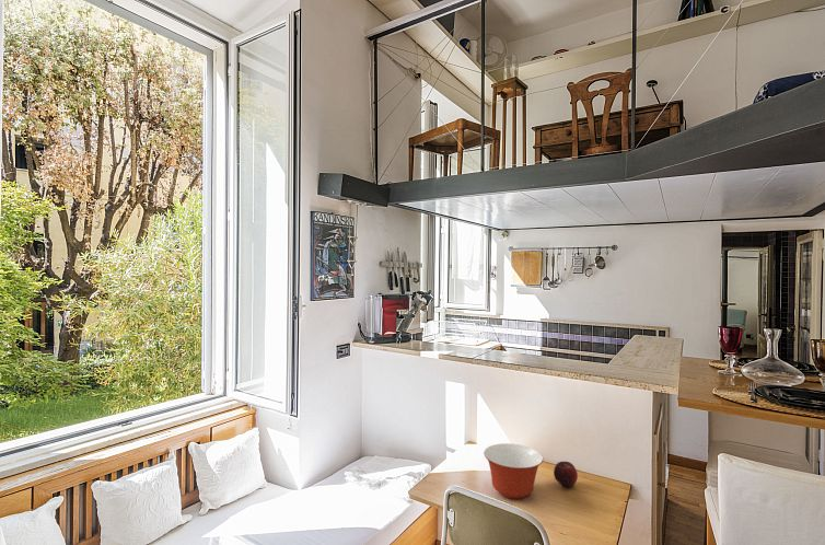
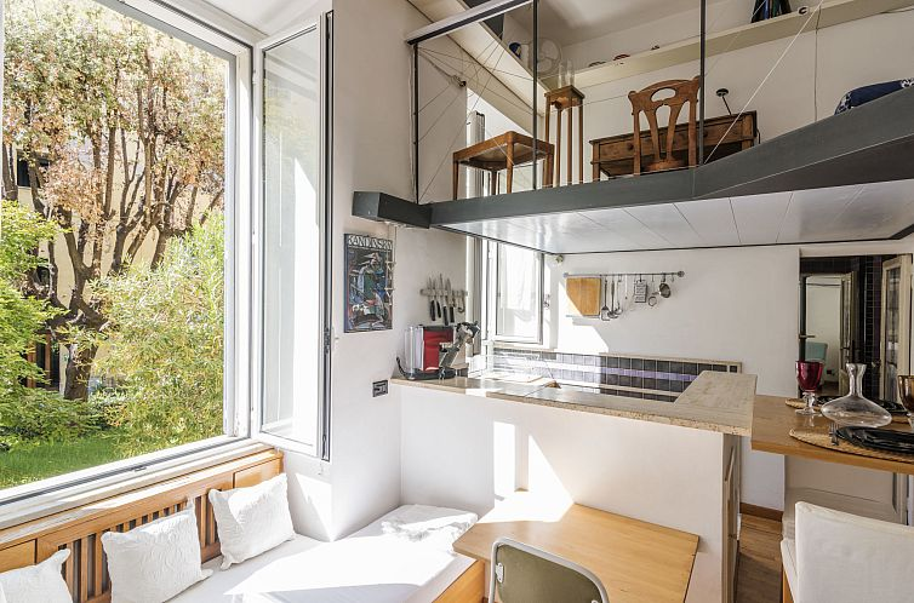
- fruit (565, 473)
- mixing bowl (512, 473)
